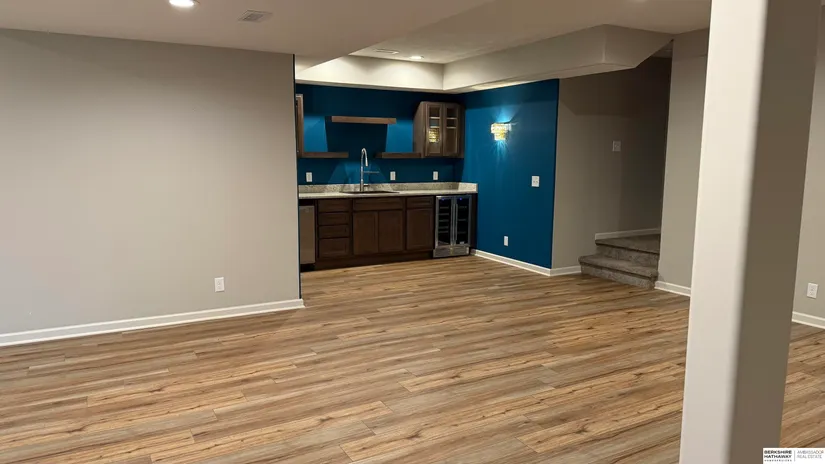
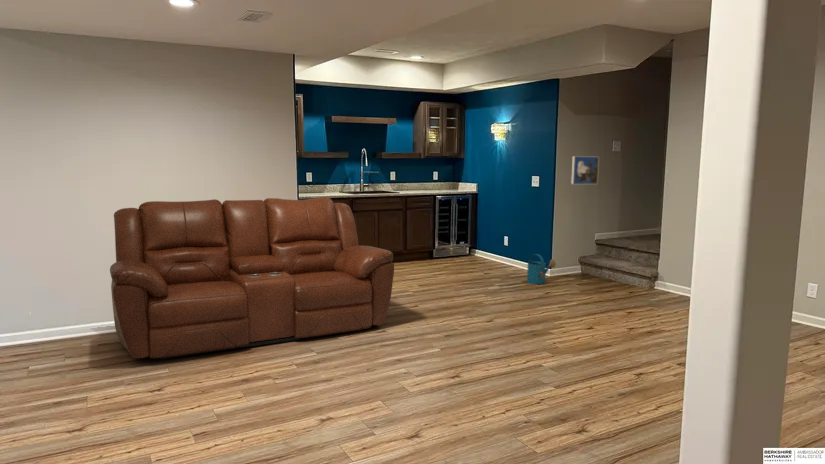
+ watering can (541, 267)
+ sofa (255, 266)
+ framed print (585, 170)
